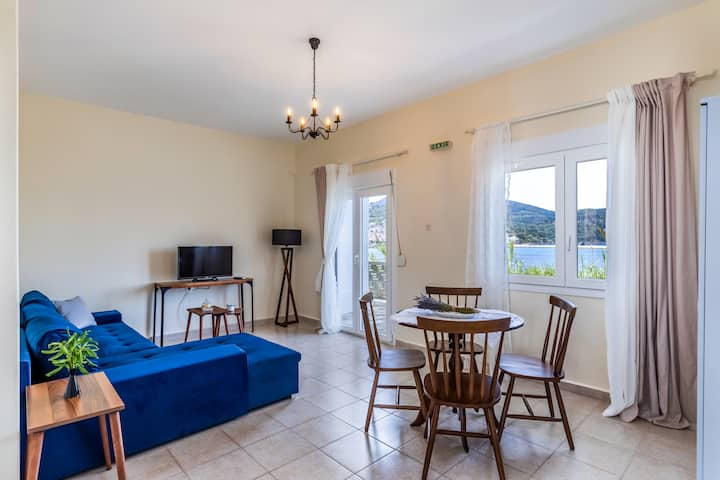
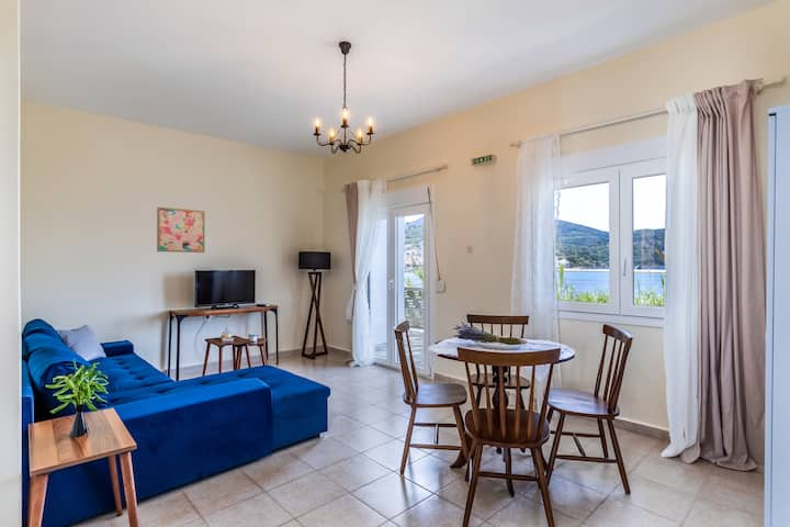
+ wall art (181, 231)
